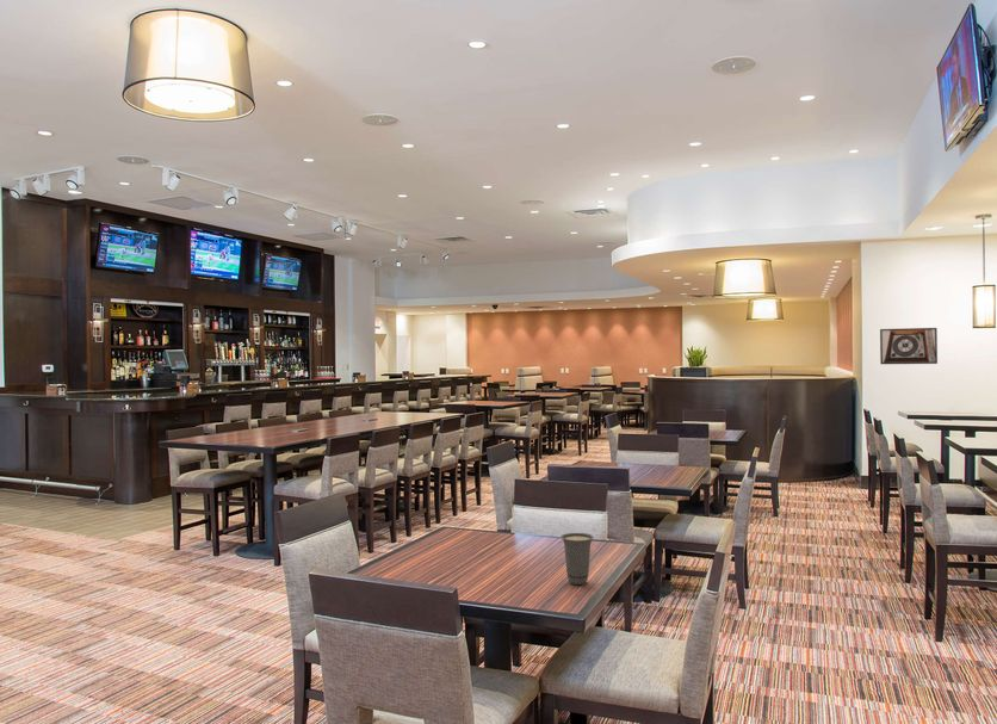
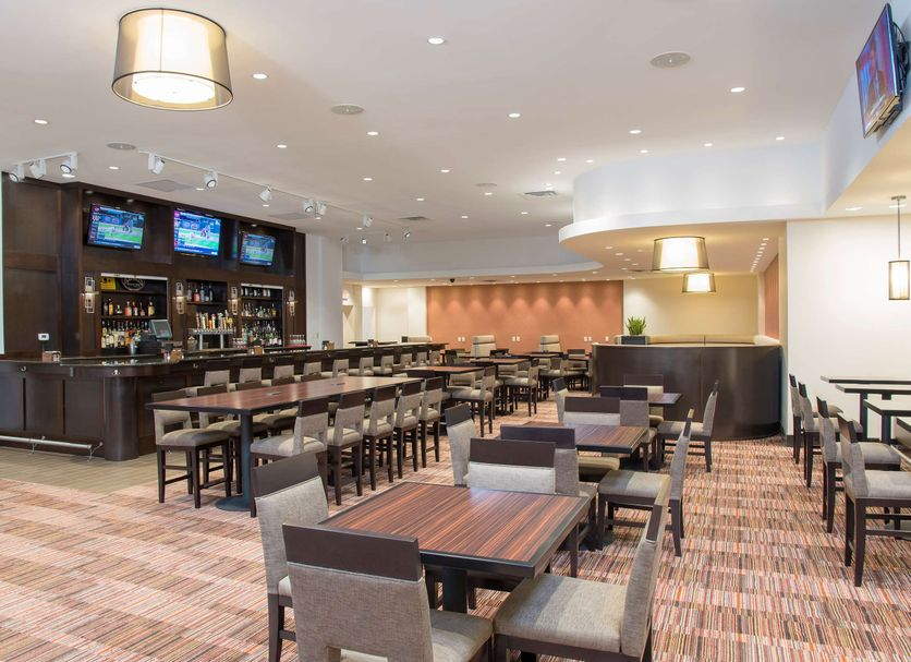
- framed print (908, 346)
- cup (577, 559)
